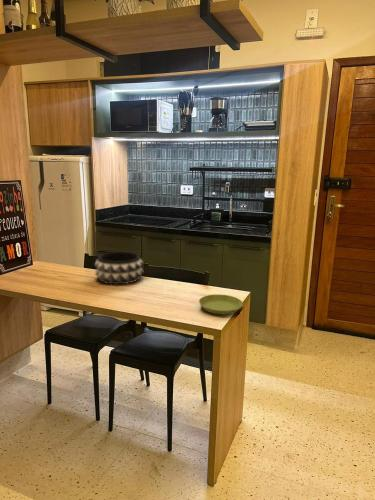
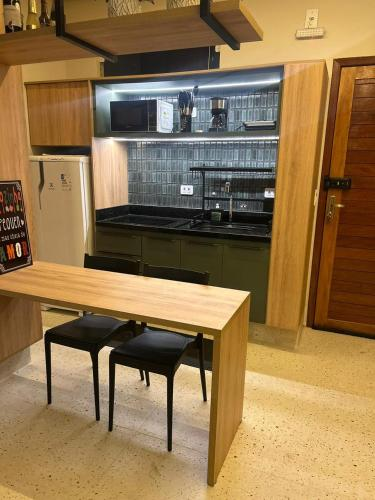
- saucer (220, 305)
- decorative bowl (119, 267)
